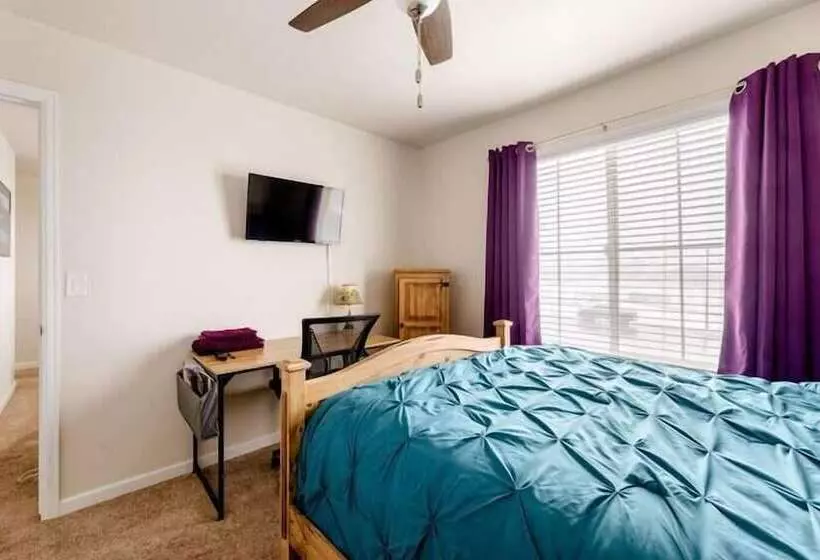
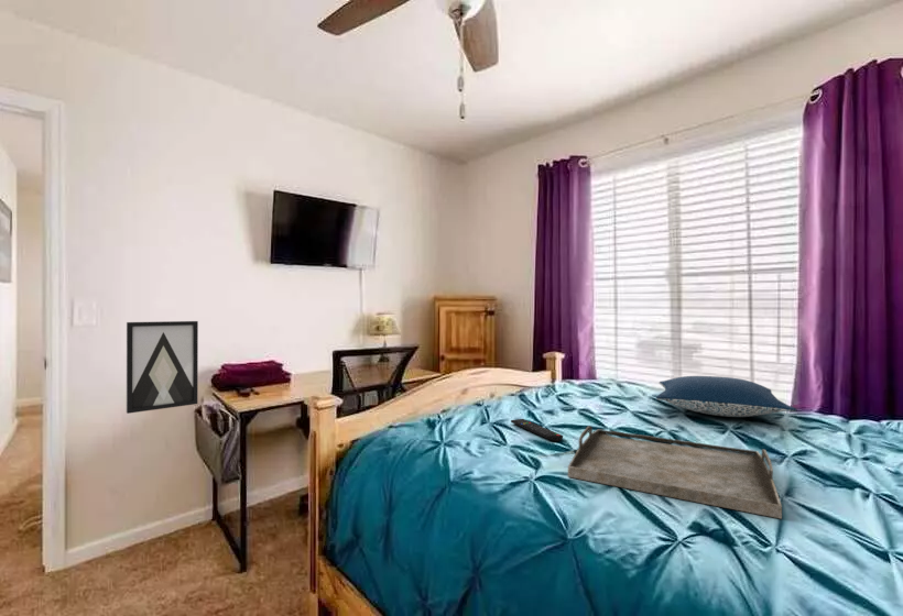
+ remote control (535, 429)
+ serving tray (667, 454)
+ pillow (716, 394)
+ wall art (163, 364)
